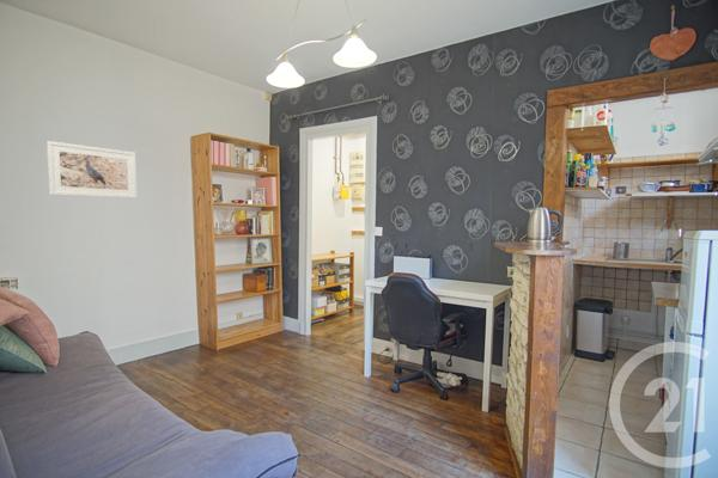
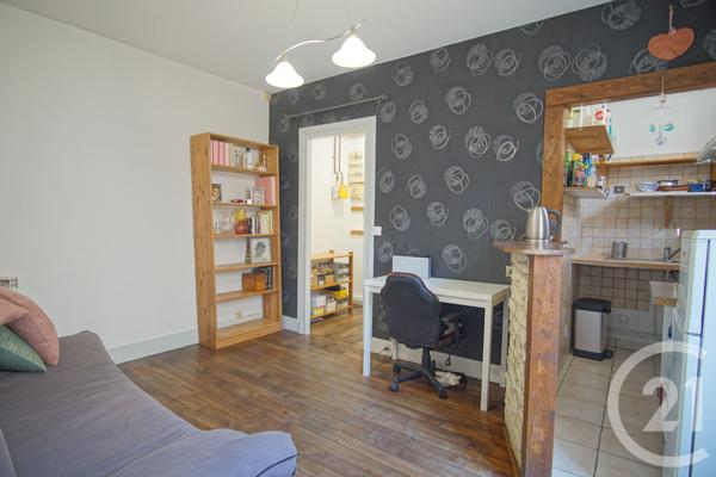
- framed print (96, 172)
